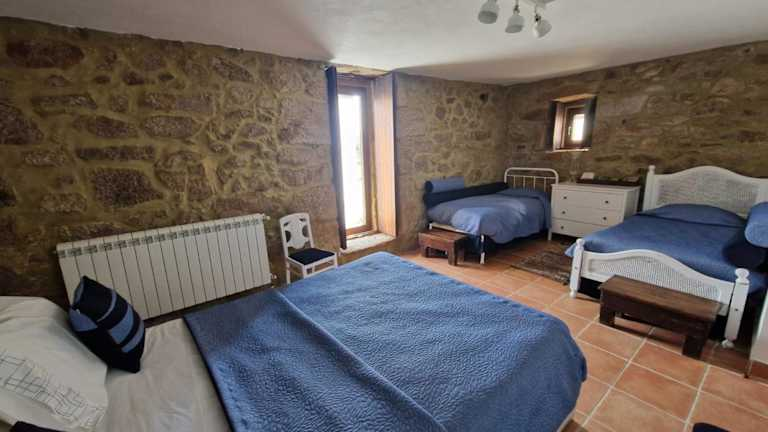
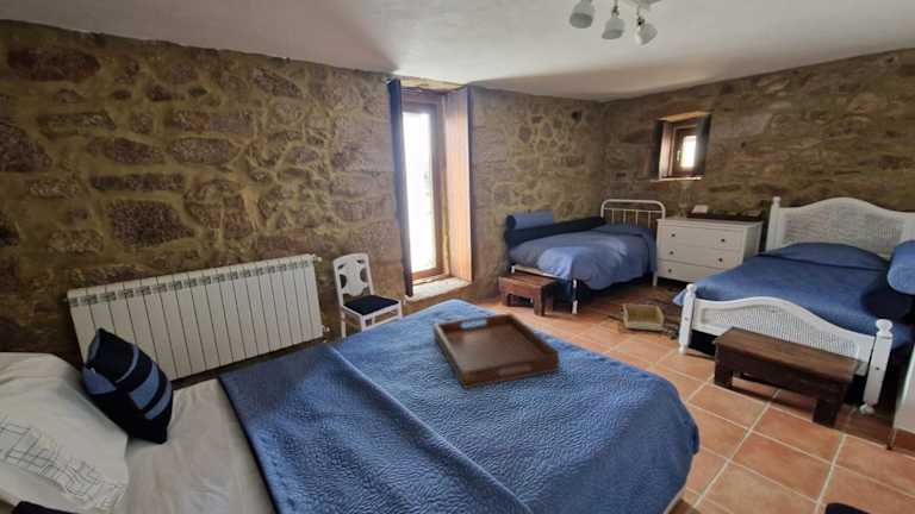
+ serving tray (491, 344)
+ storage bin (641, 316)
